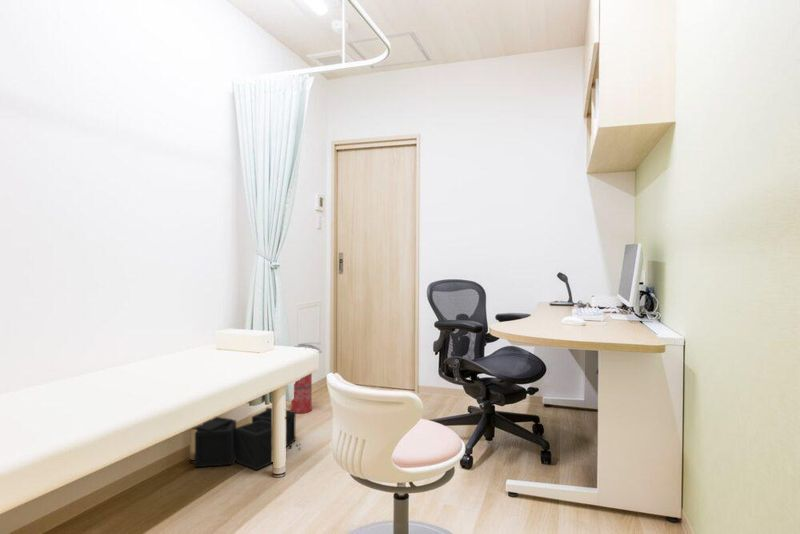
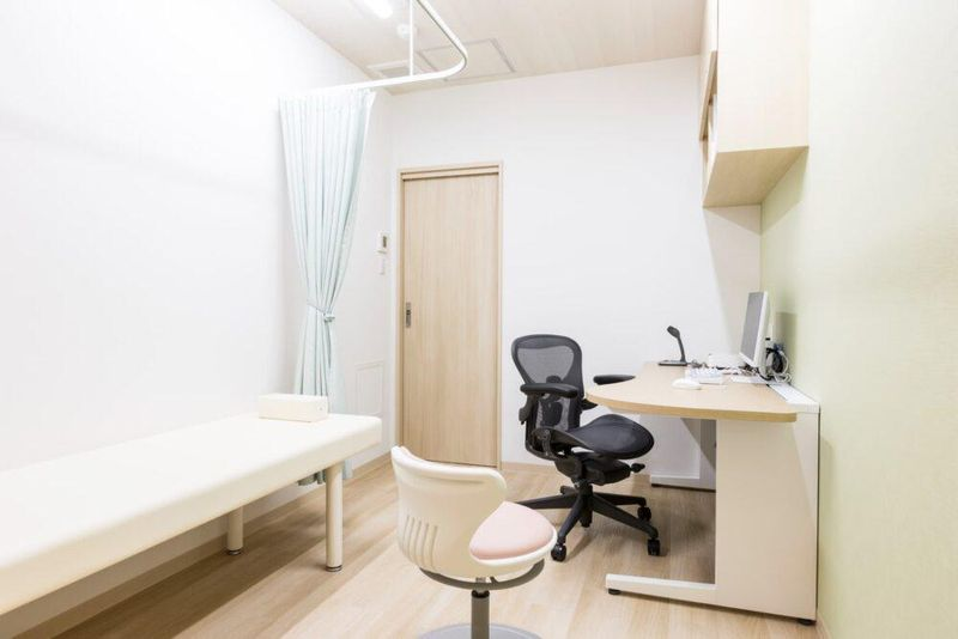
- fire extinguisher (304, 377)
- storage bin (250, 434)
